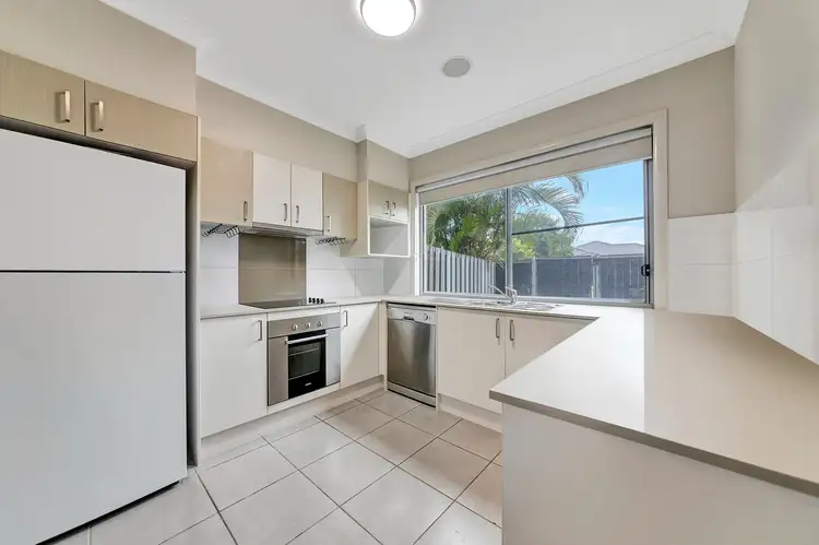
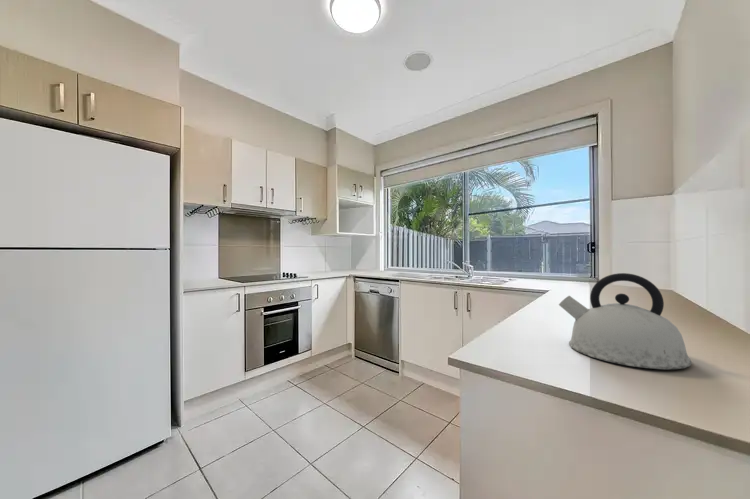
+ kettle (617, 311)
